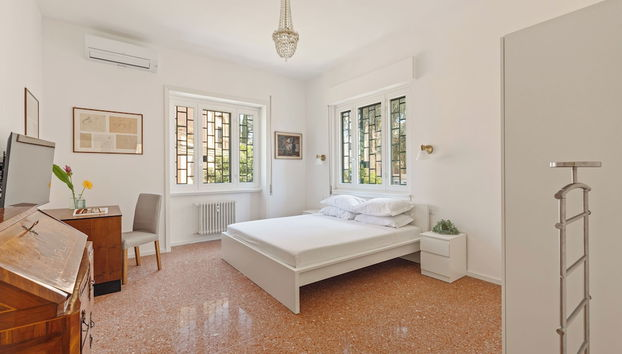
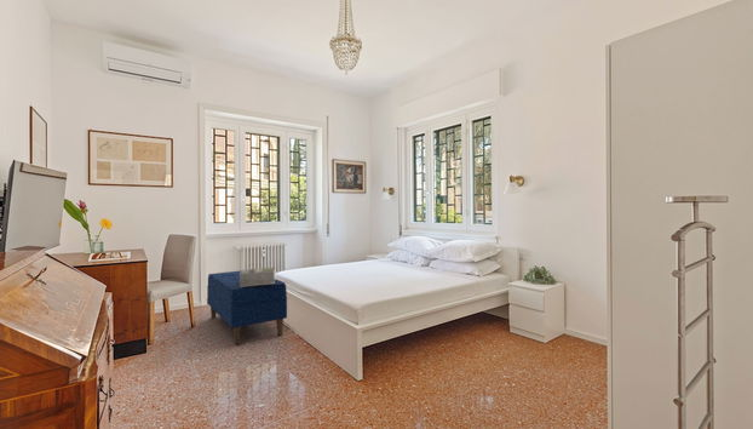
+ bench (243, 302)
+ decorative box (258, 278)
